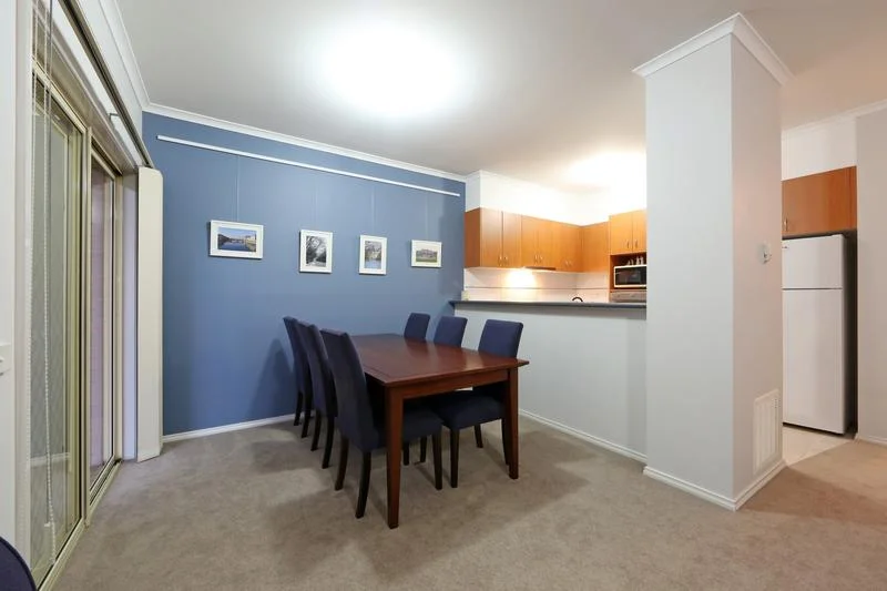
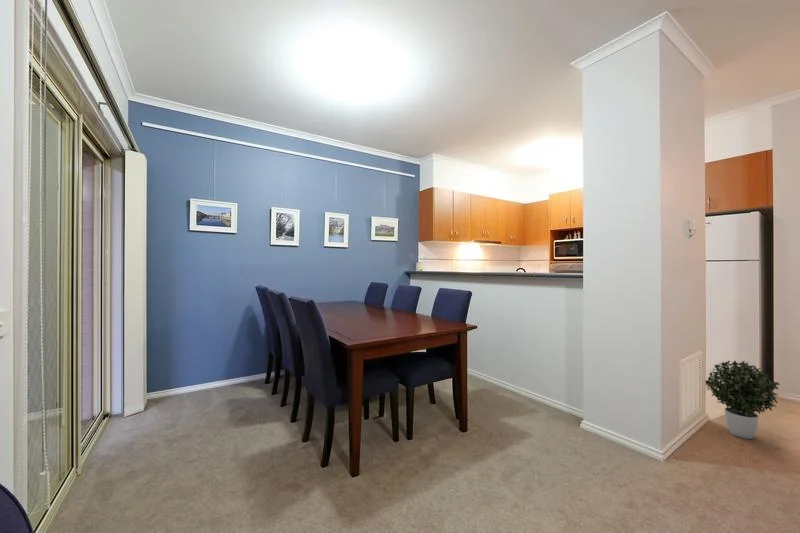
+ potted plant (741, 398)
